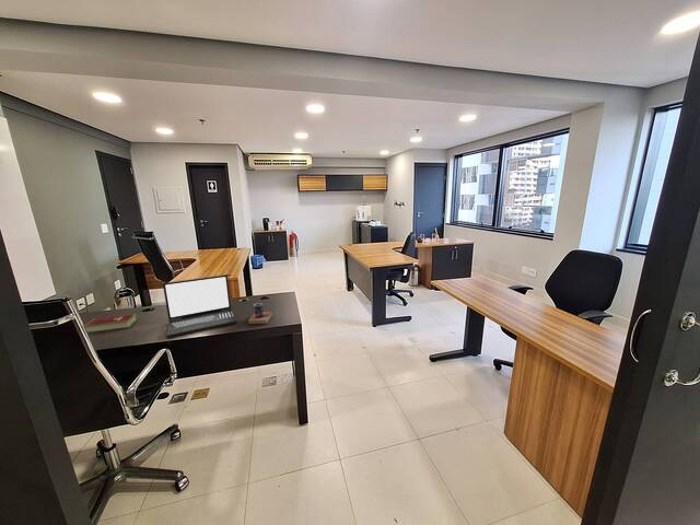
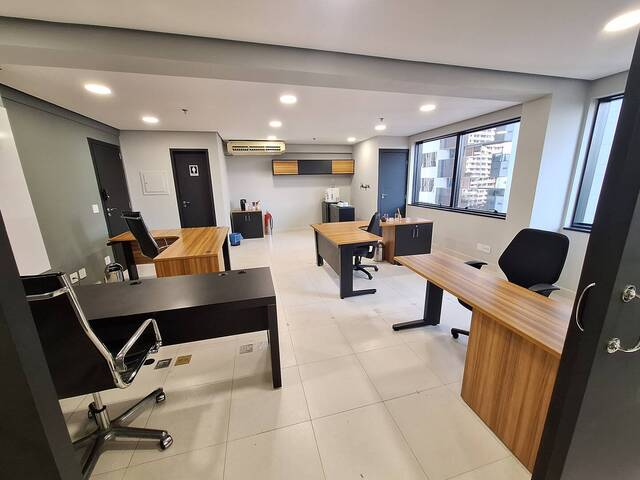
- mug (259, 311)
- hardcover book (110, 323)
- laptop (199, 303)
